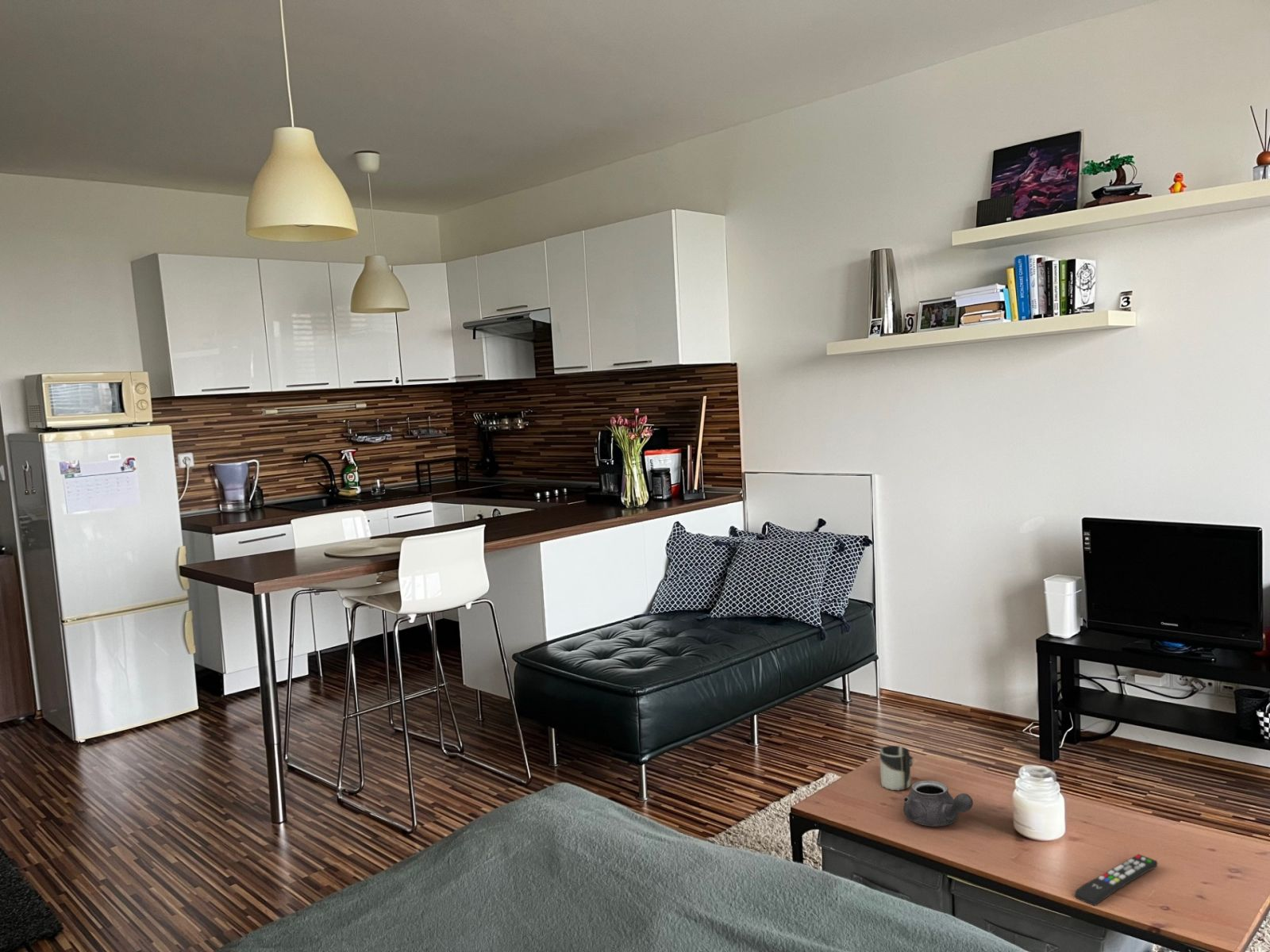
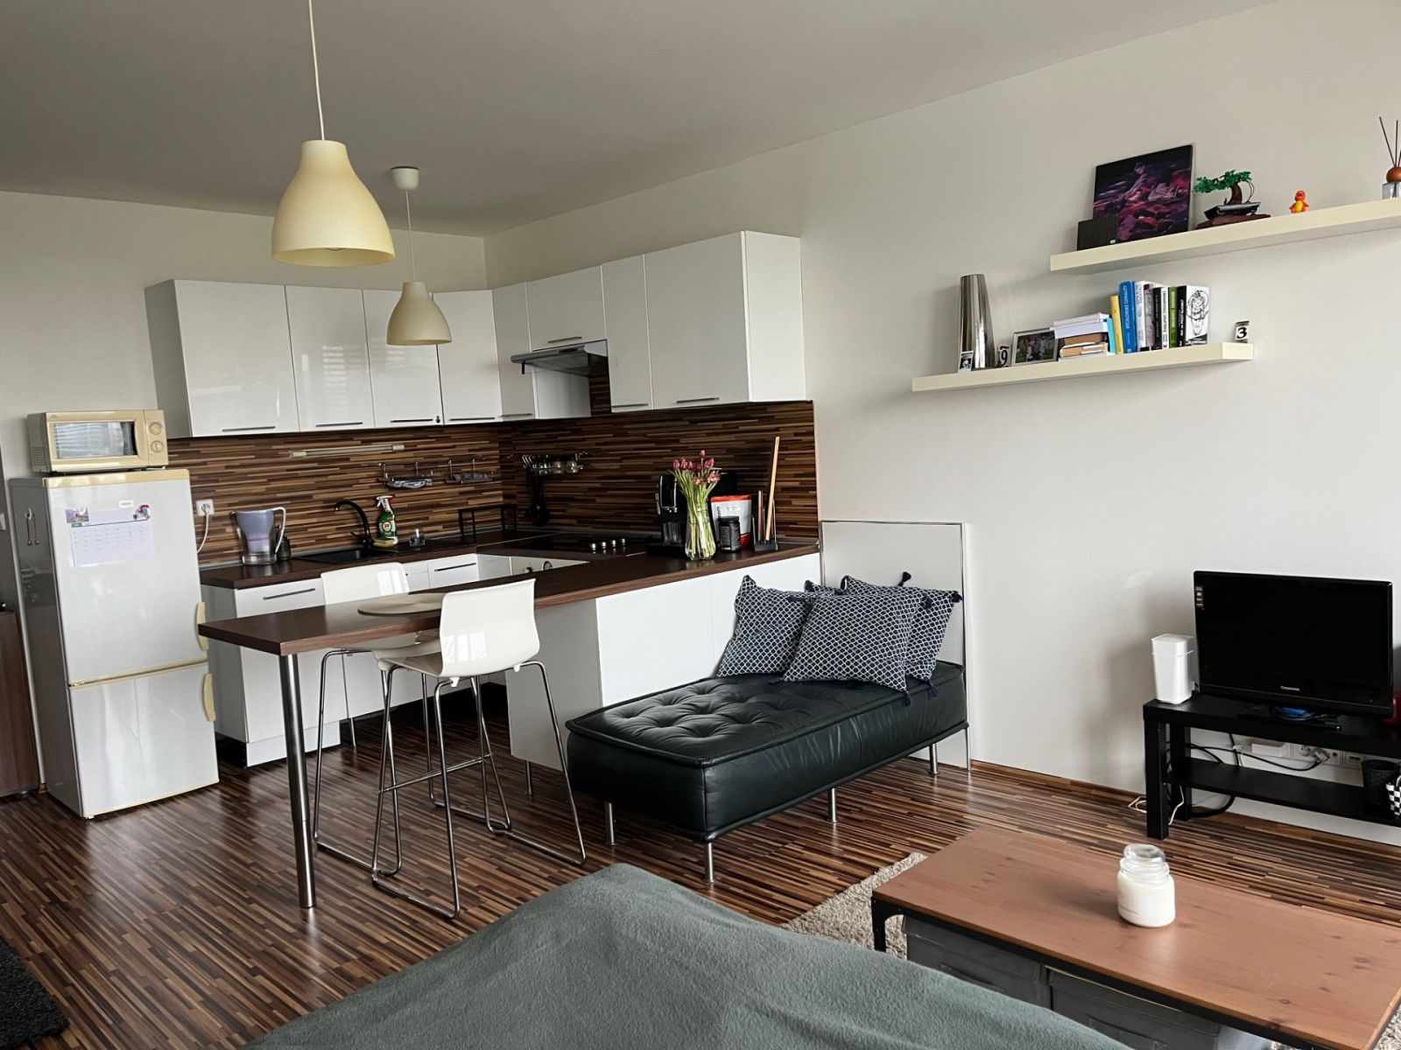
- remote control (1117, 878)
- cup (899, 766)
- teapot (937, 804)
